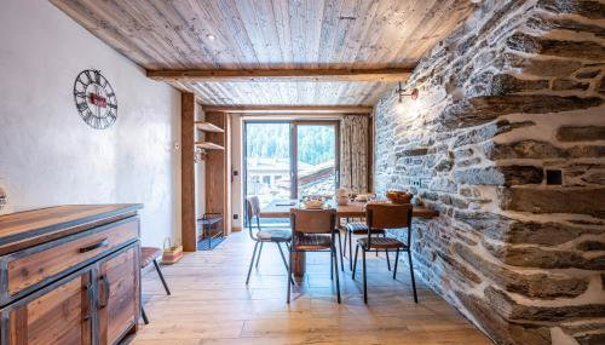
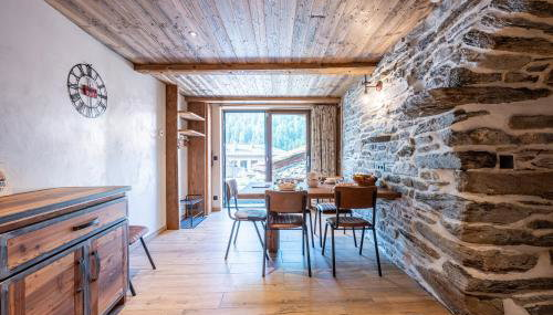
- basket (172, 248)
